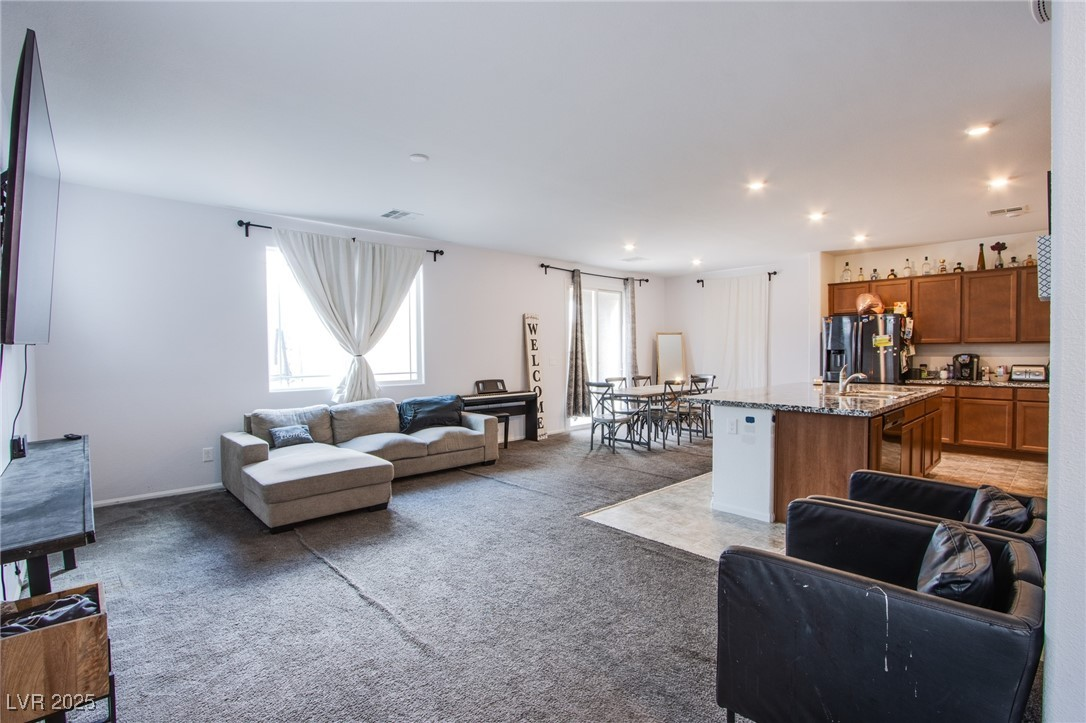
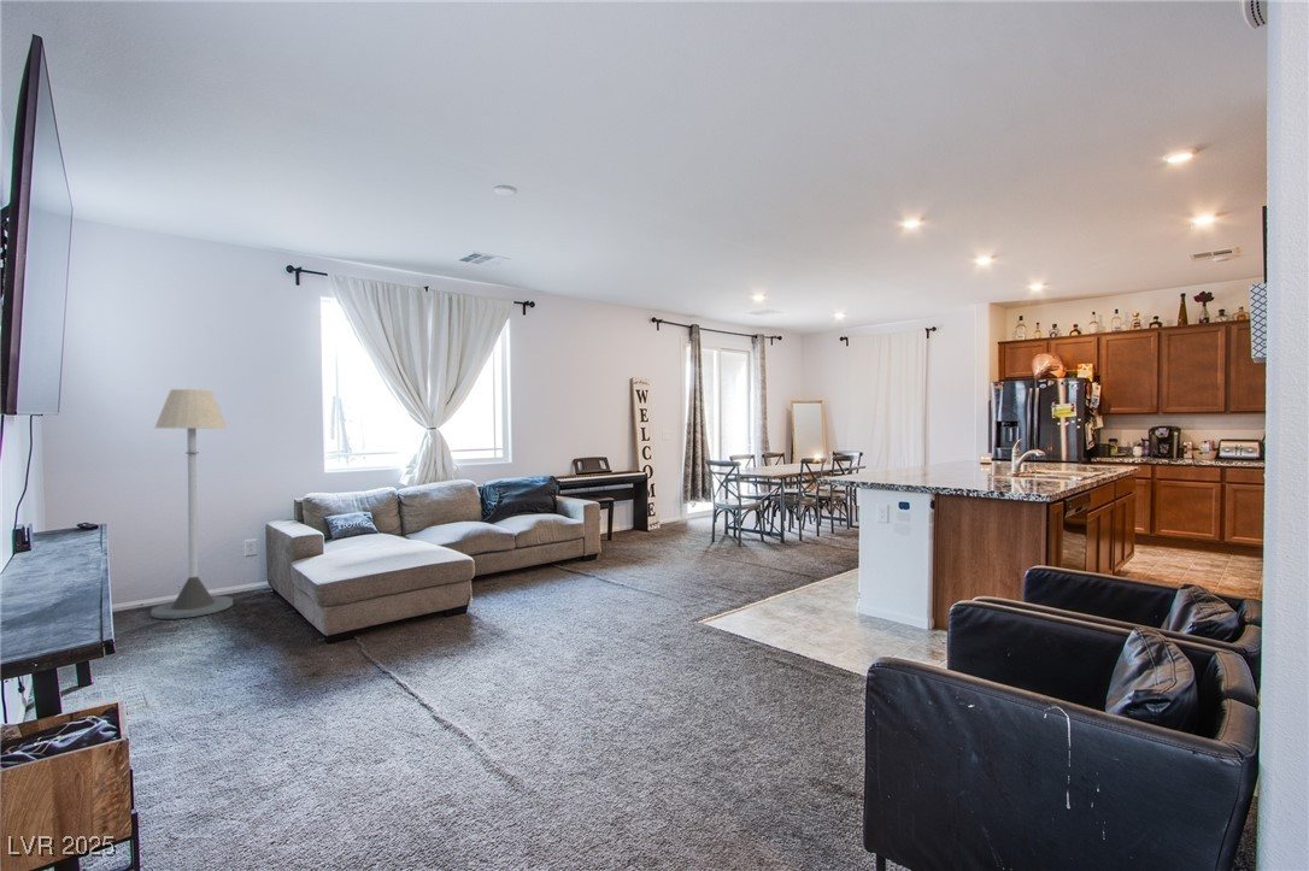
+ floor lamp (192, 499)
